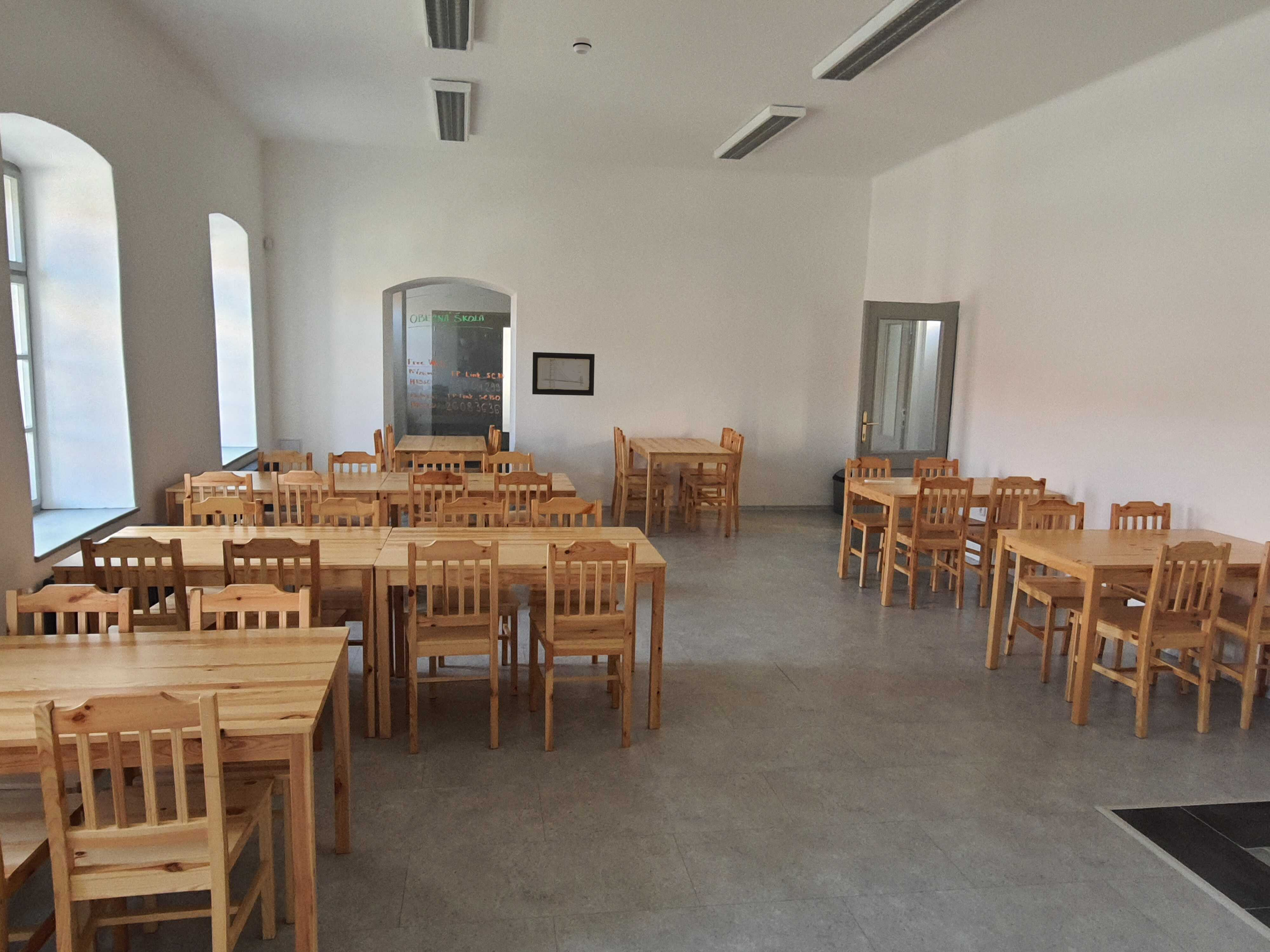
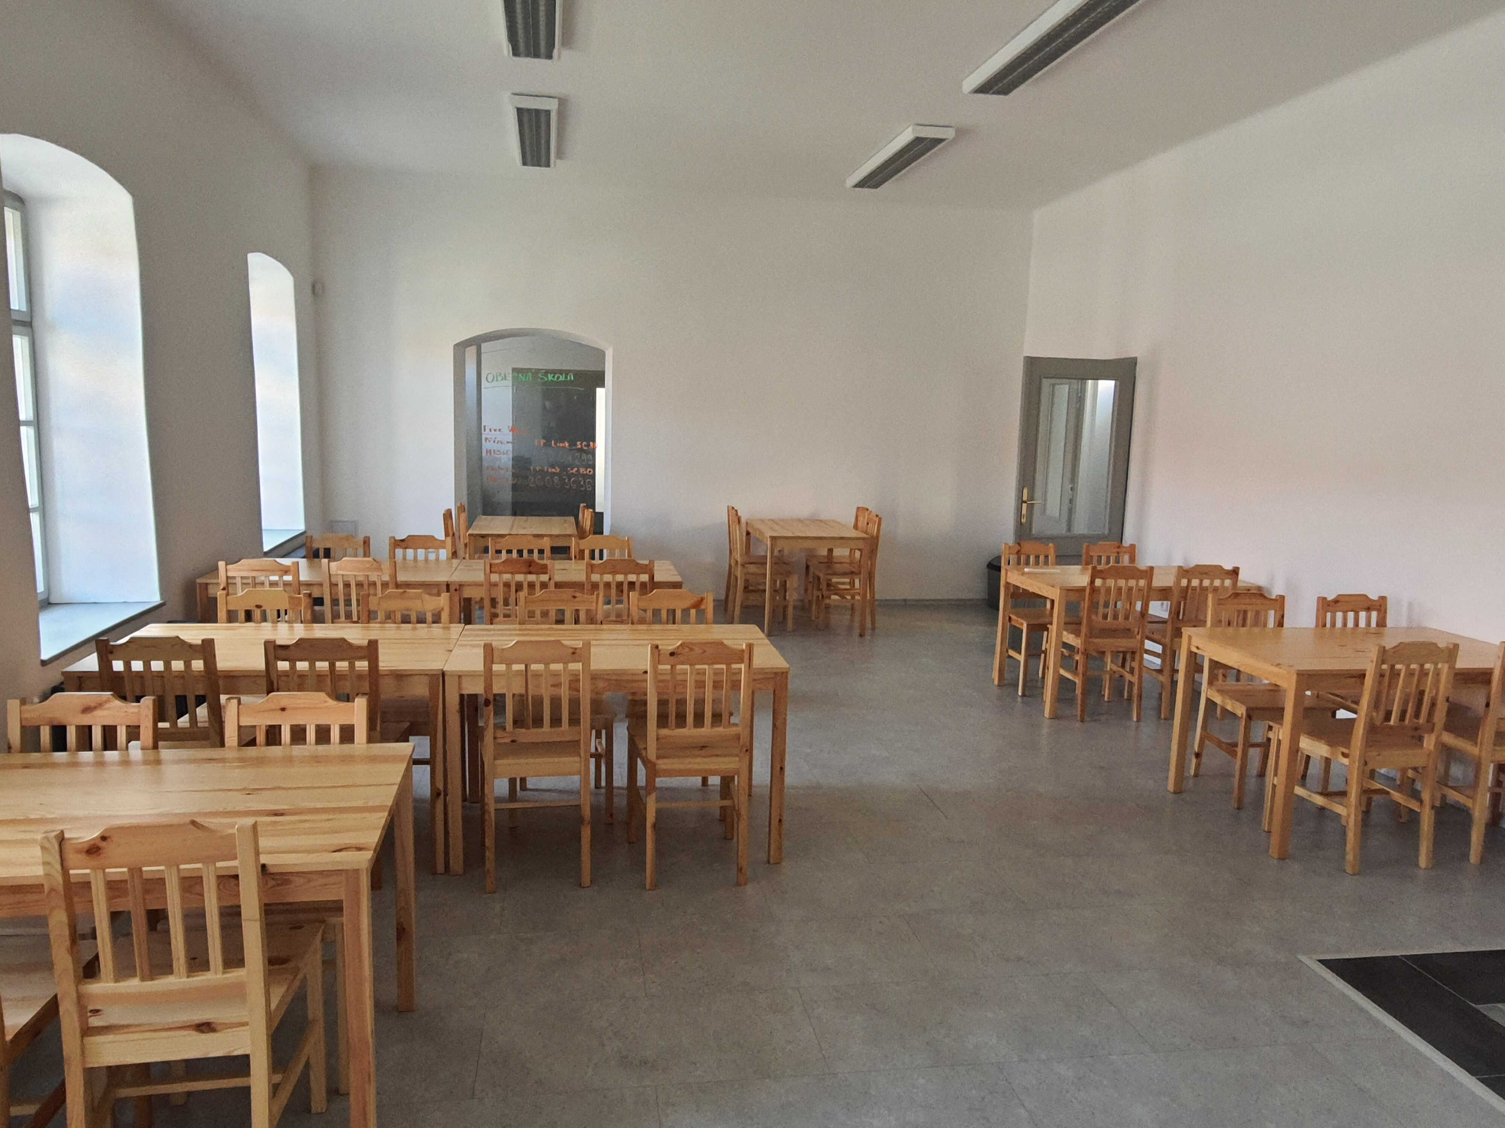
- smoke detector (582, 46)
- wall art (563, 374)
